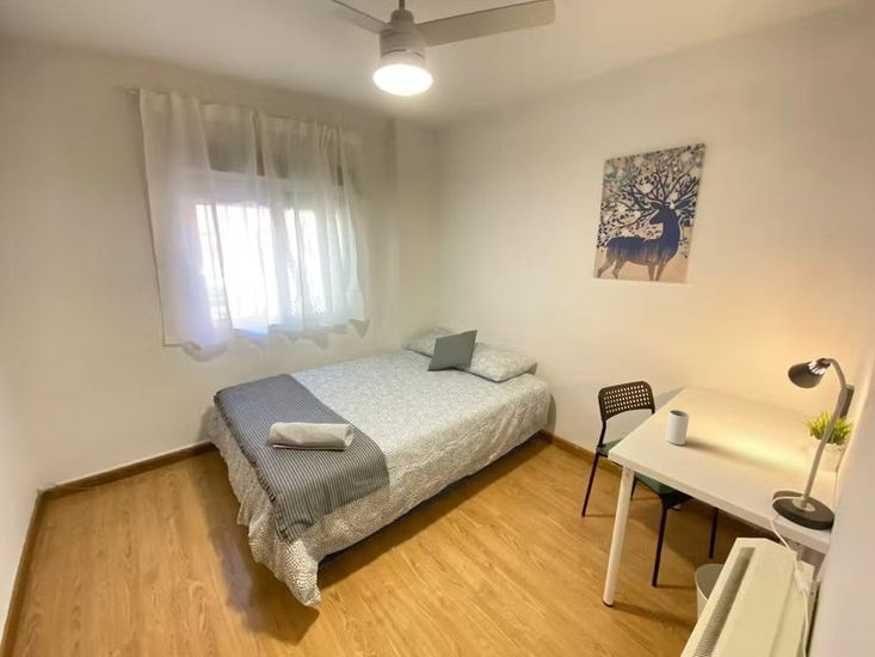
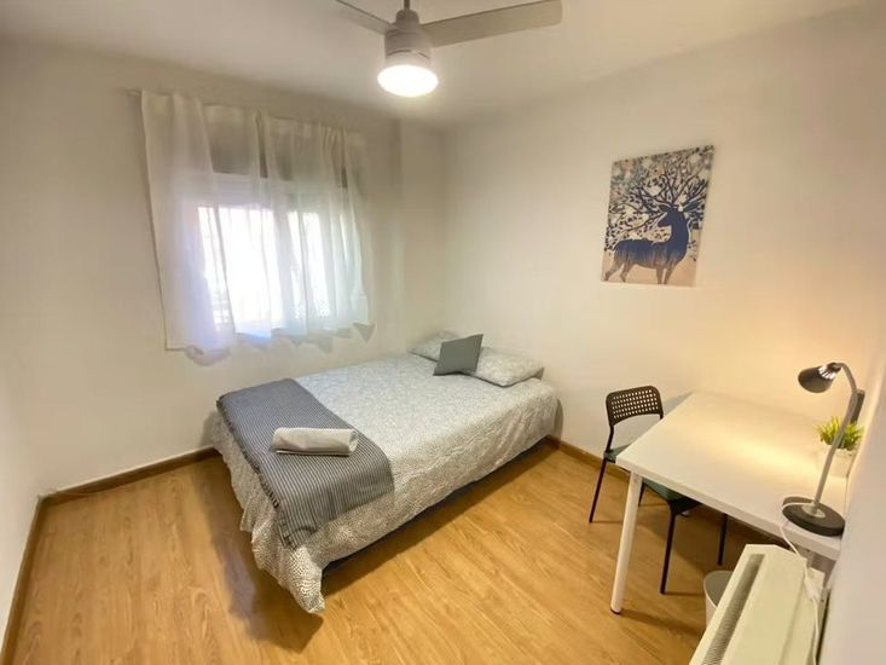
- mug (678, 425)
